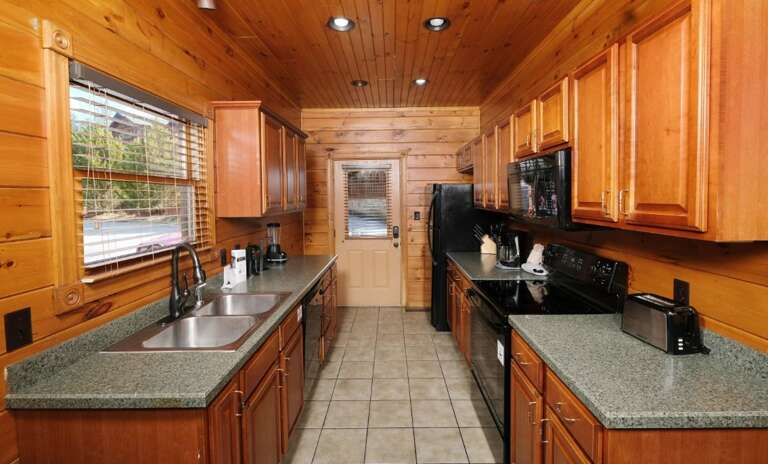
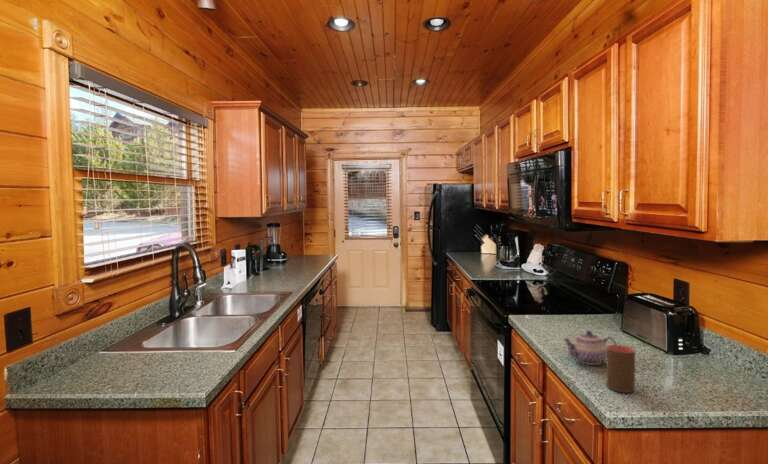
+ cup (620, 368)
+ teapot (589, 346)
